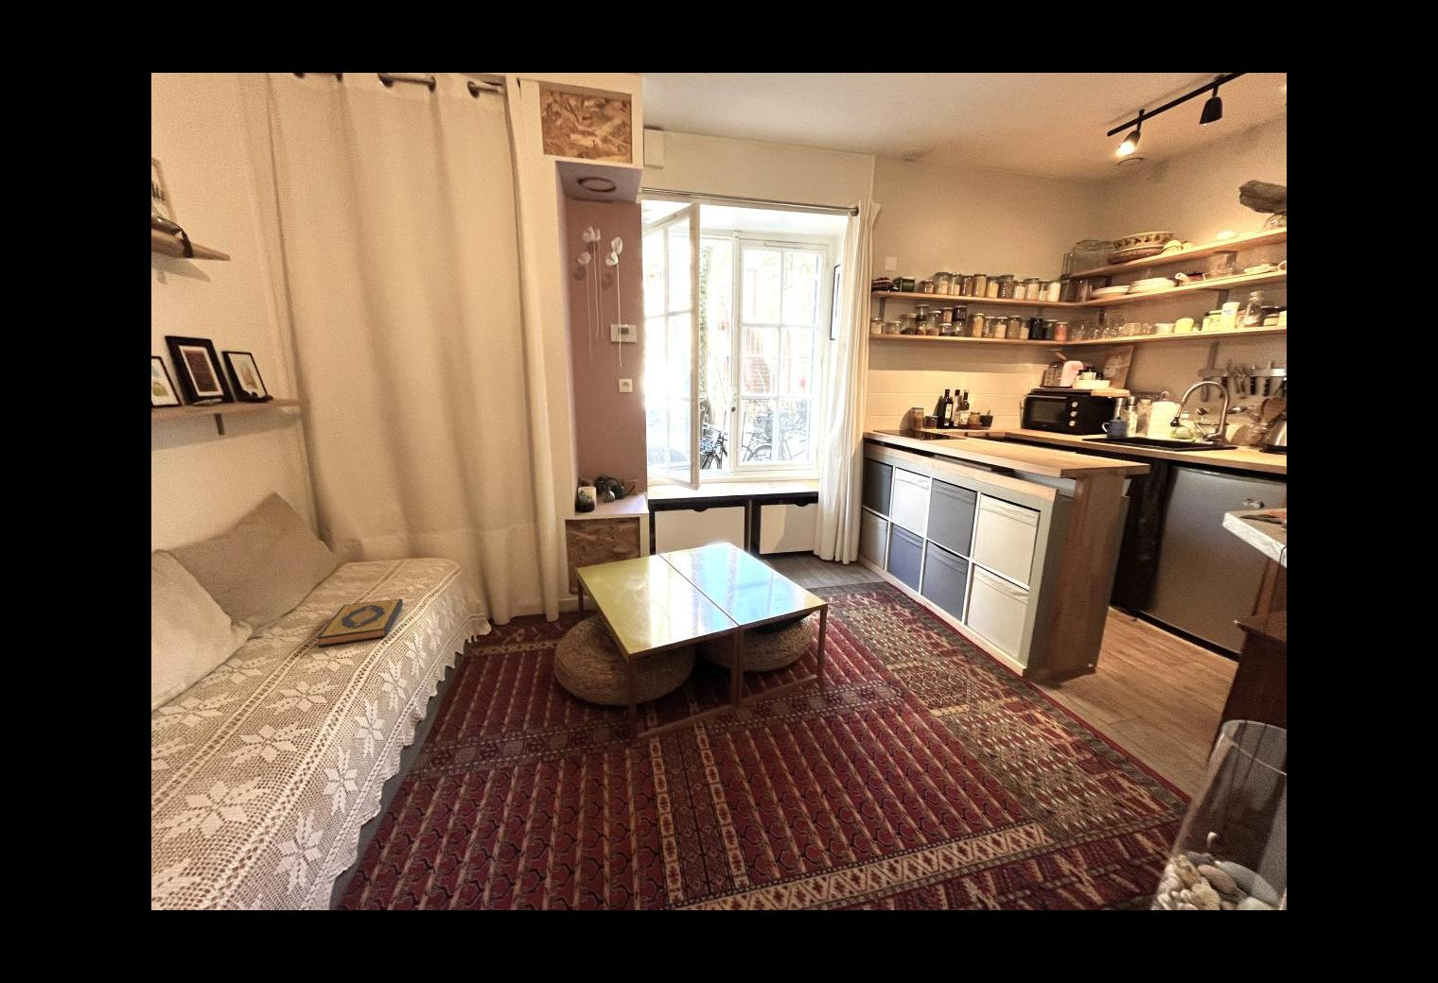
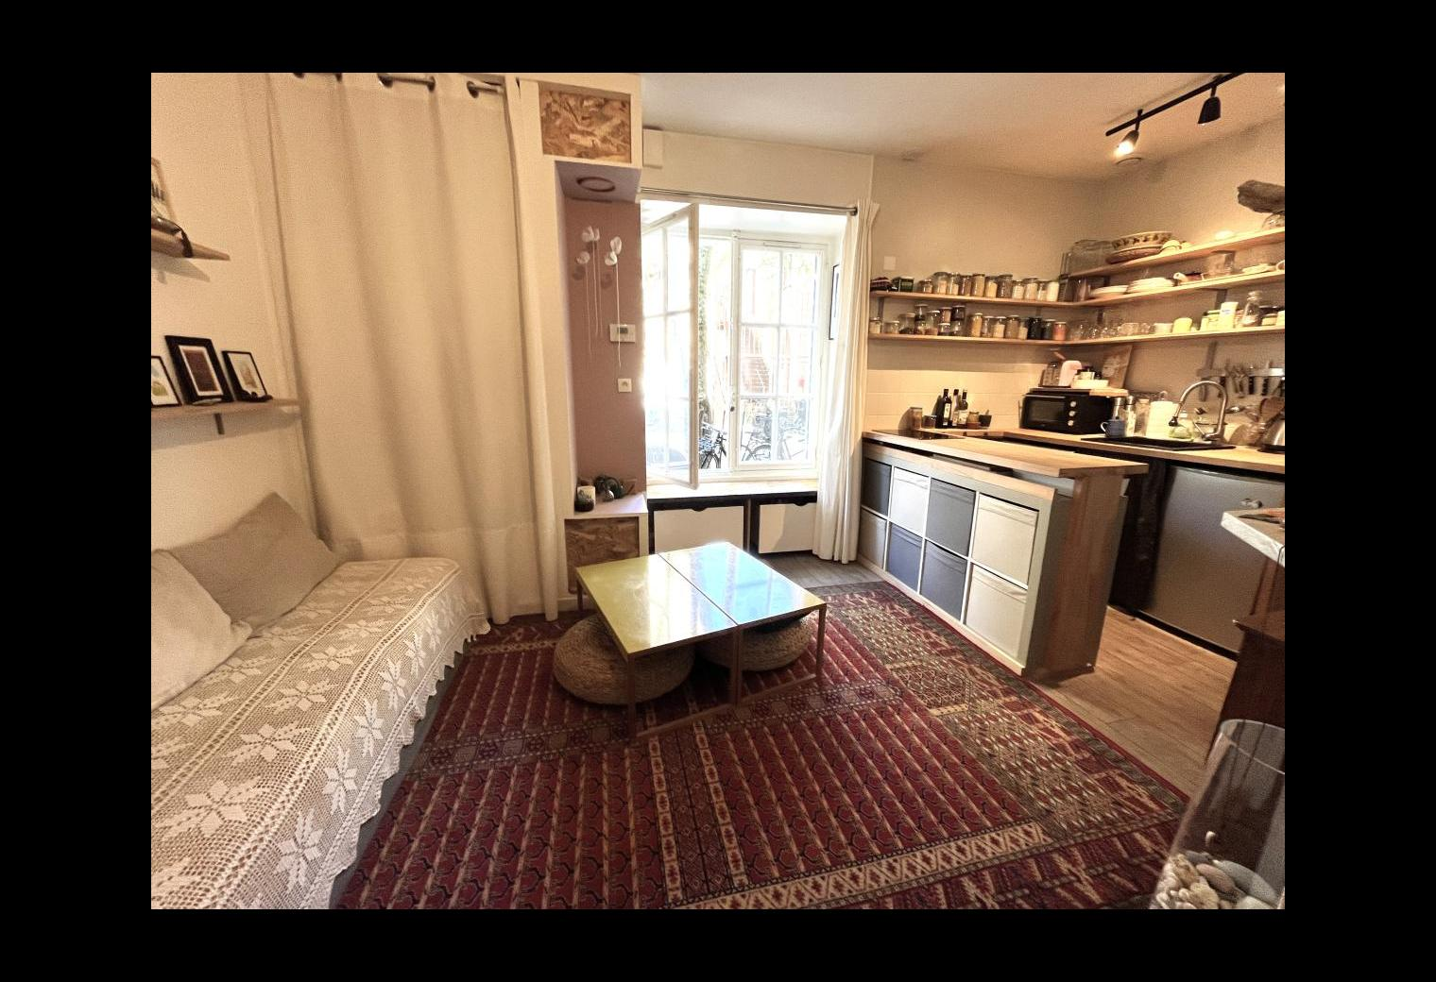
- hardback book (364, 620)
